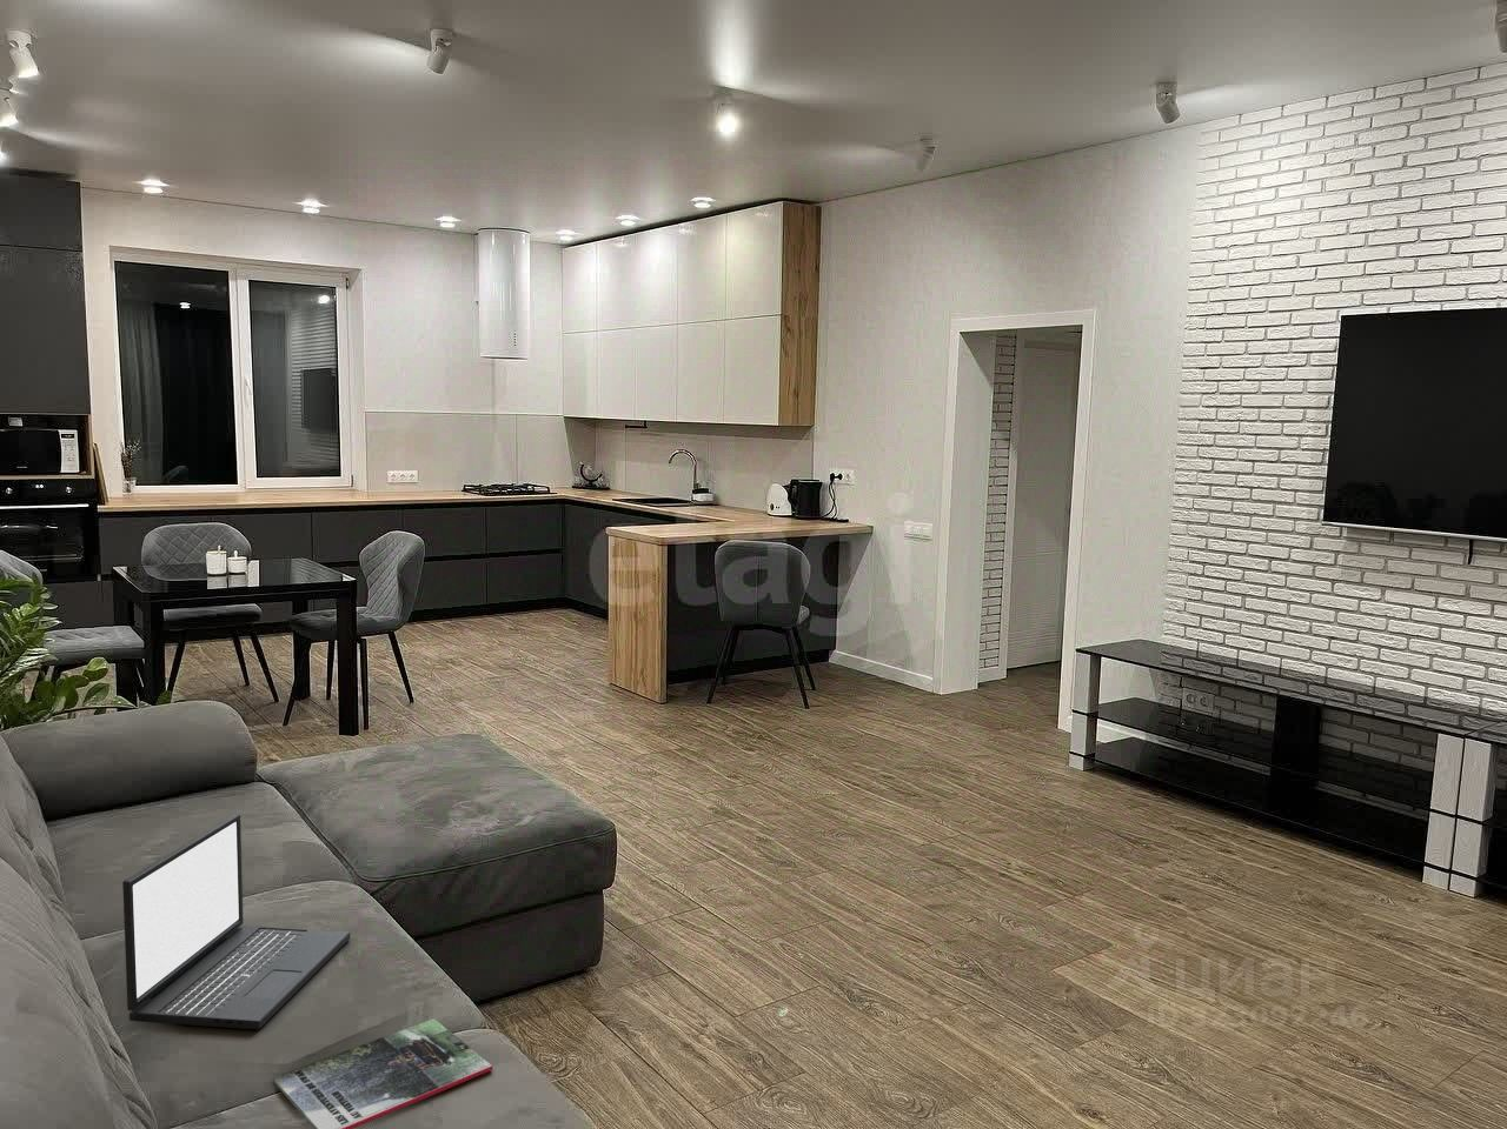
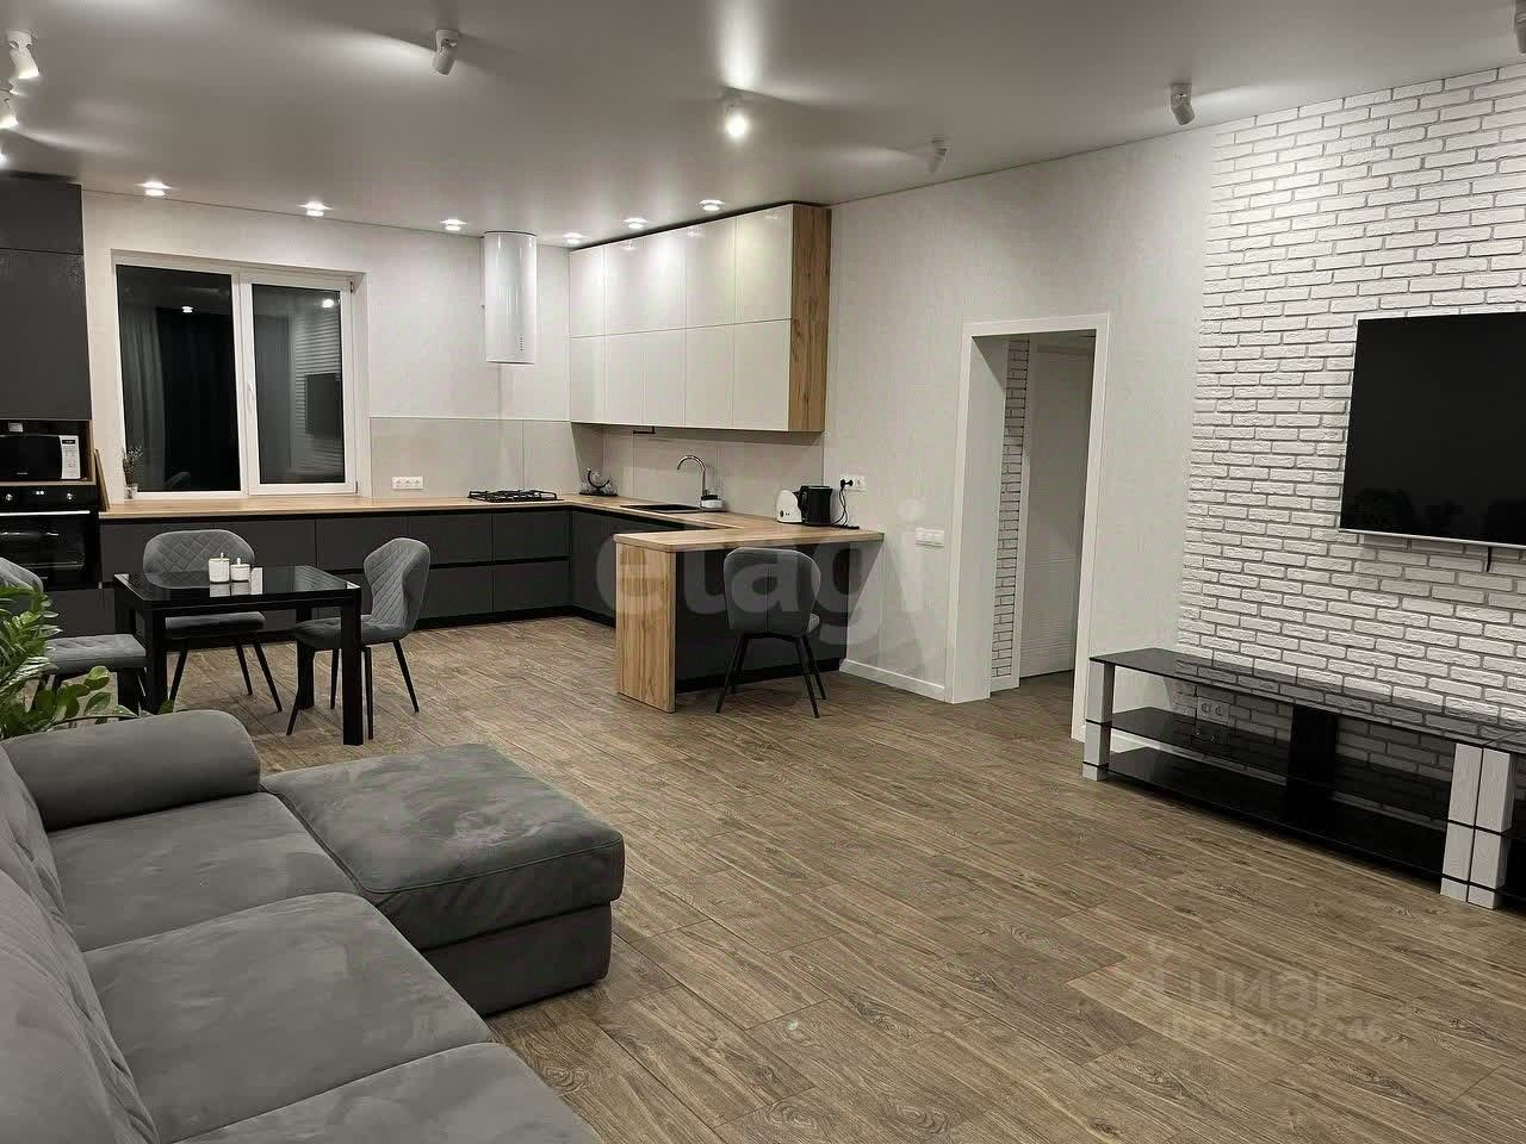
- laptop (241, 913)
- magazine (383, 1072)
